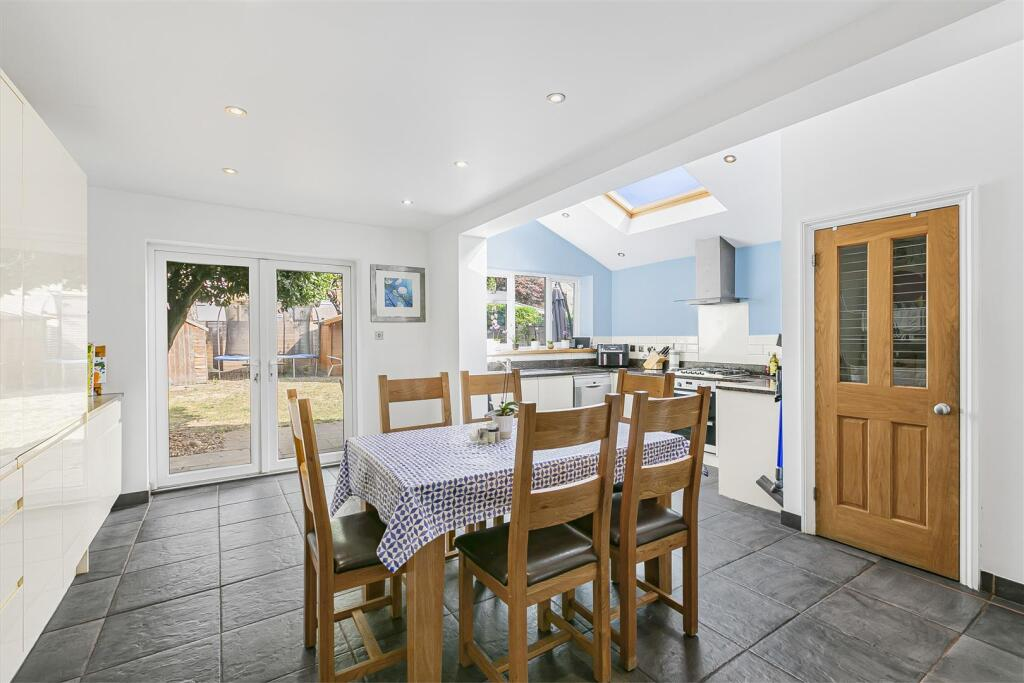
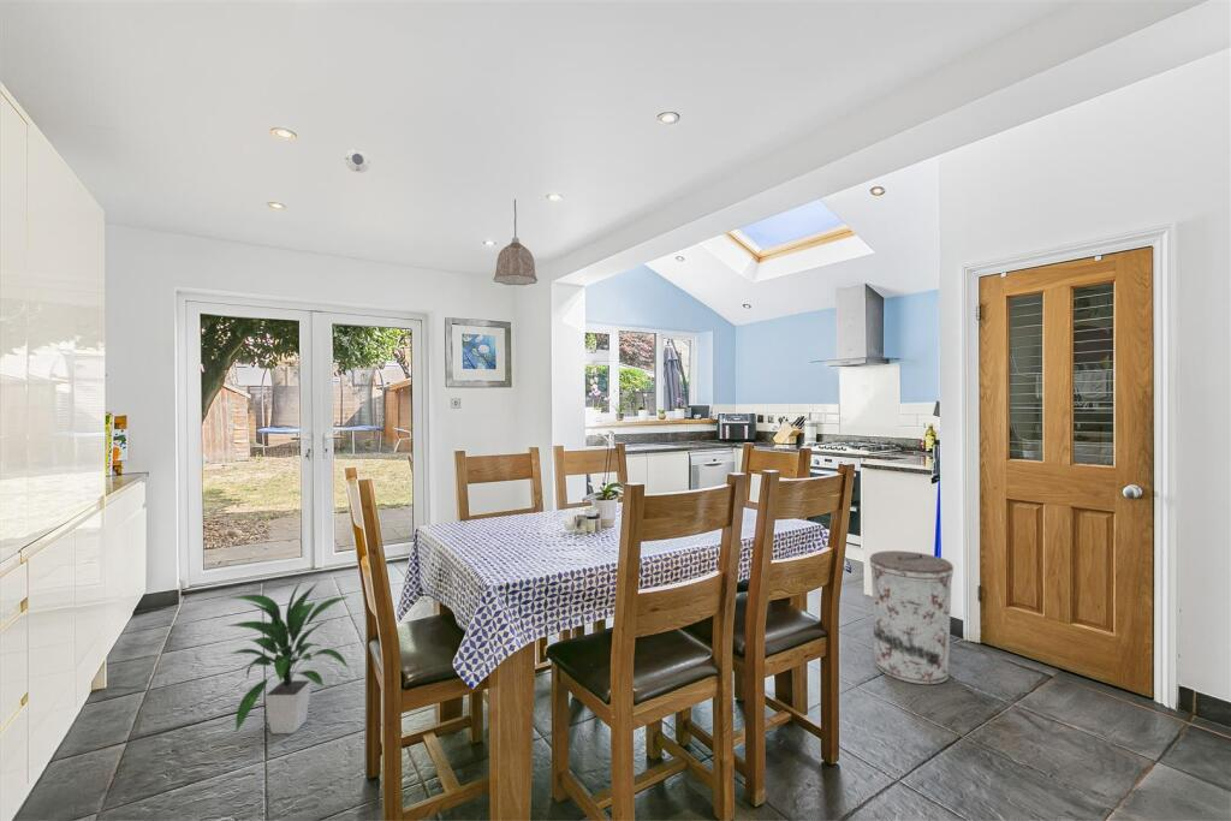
+ indoor plant (283, 655)
+ smoke detector (357, 160)
+ pendant lamp (515, 239)
+ trash can (910, 611)
